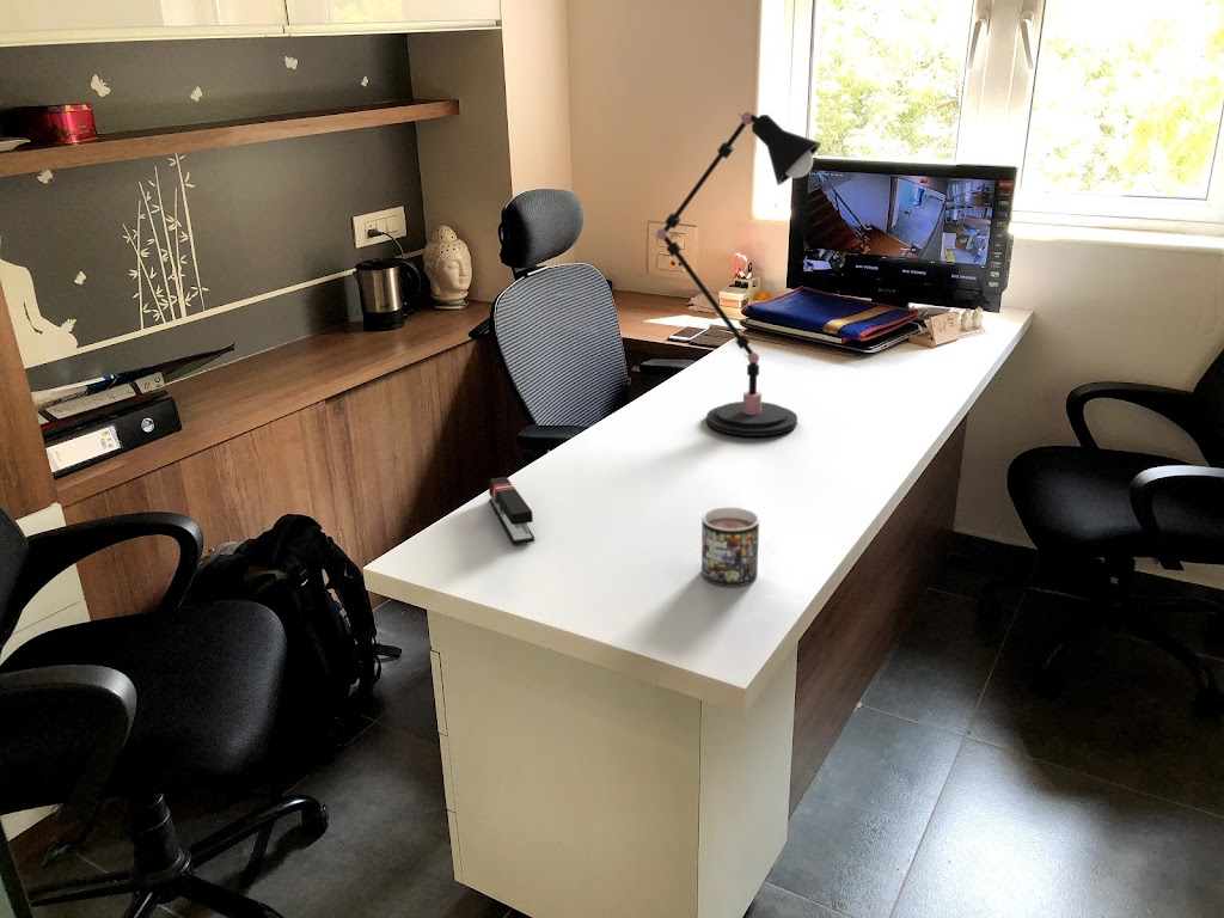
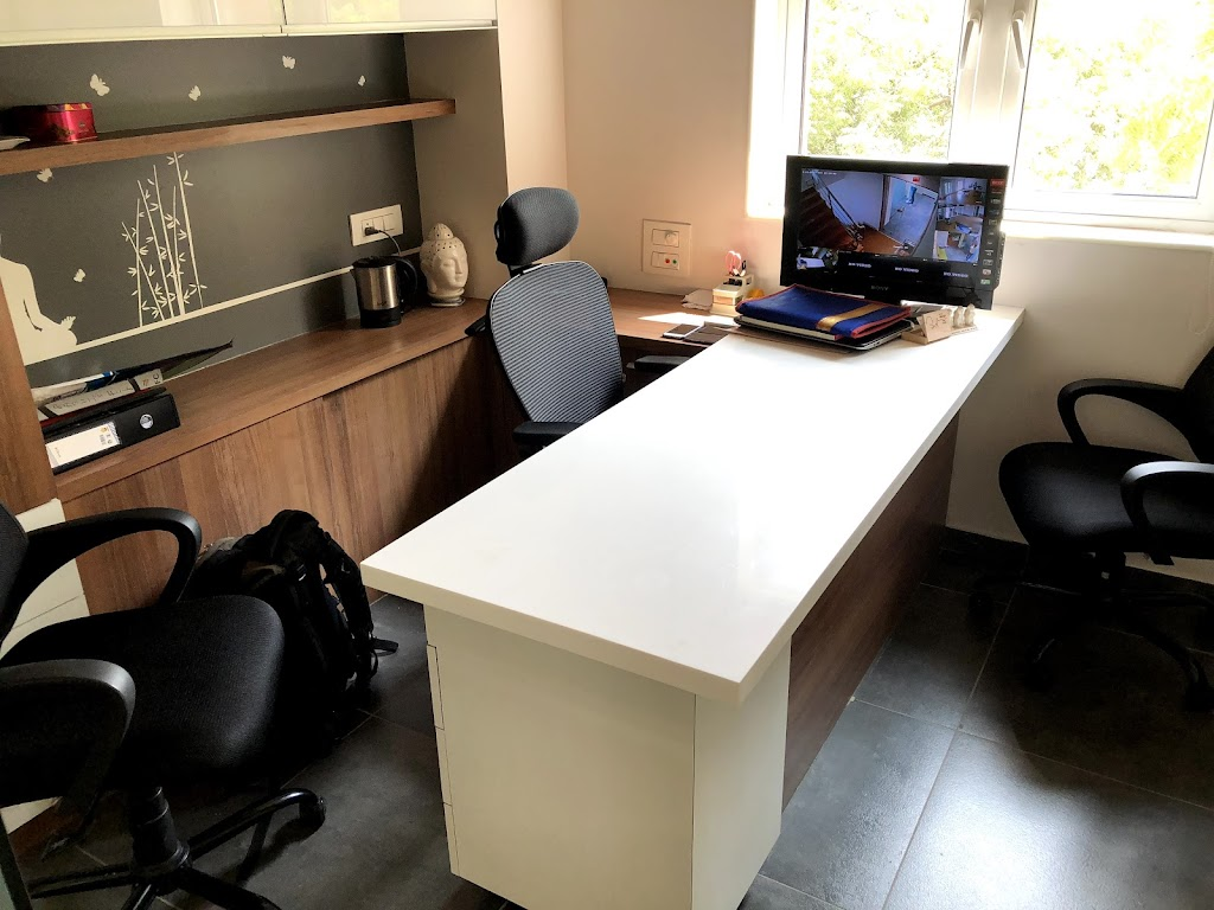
- mug (735, 540)
- desk lamp (706, 289)
- stapler (509, 506)
